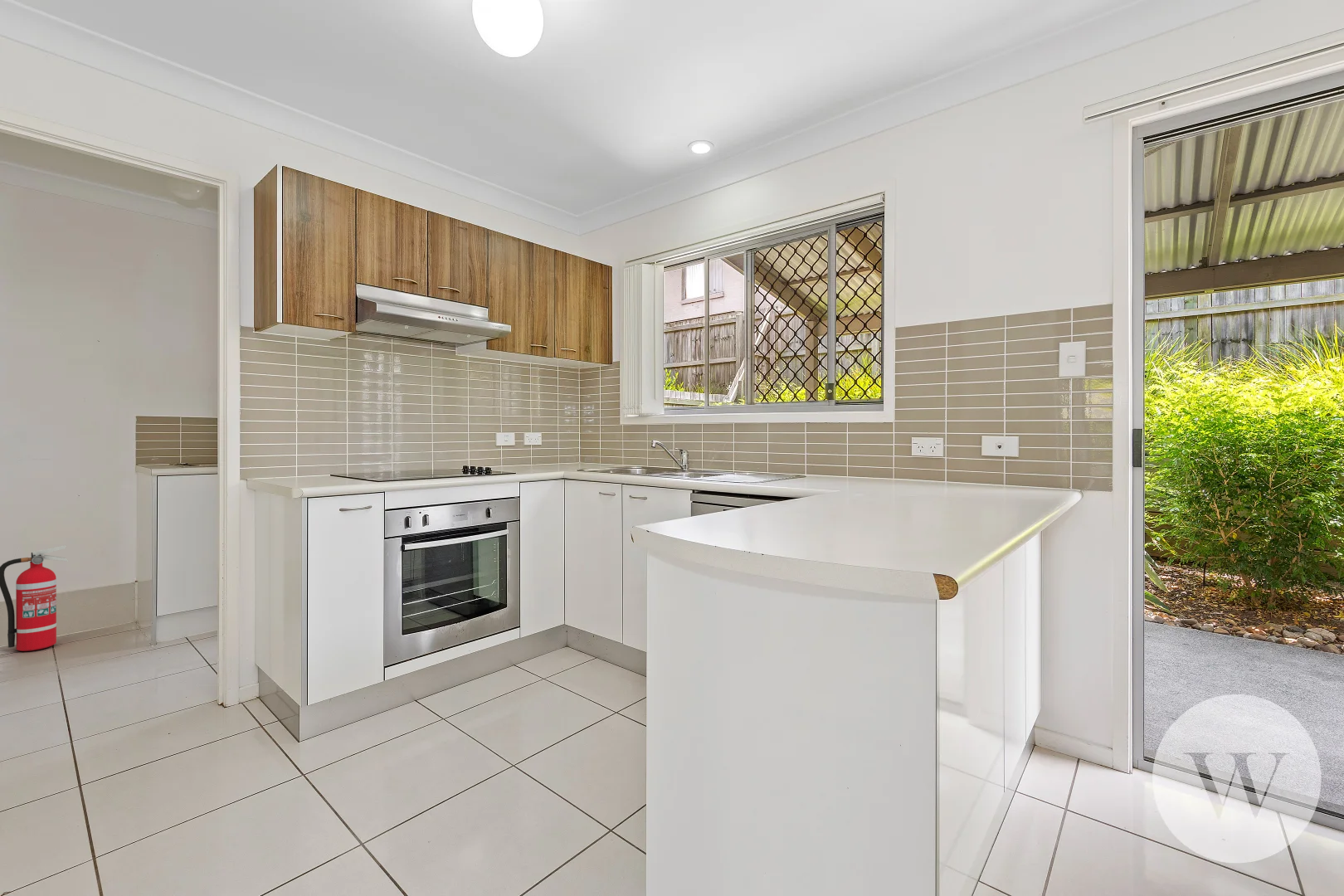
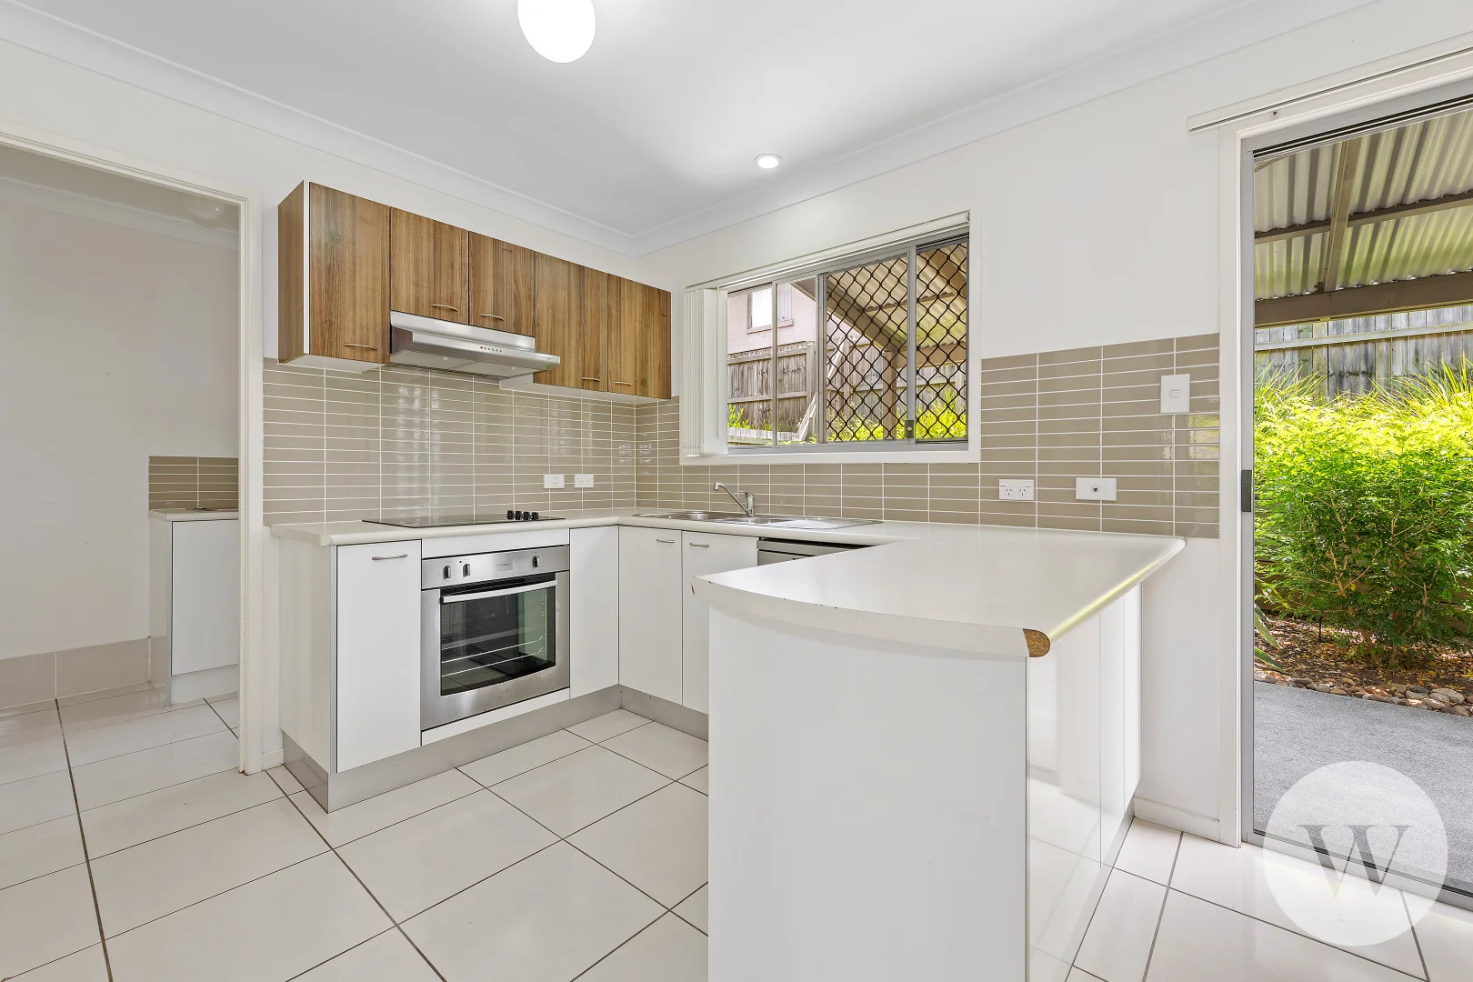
- fire extinguisher (34, 598)
